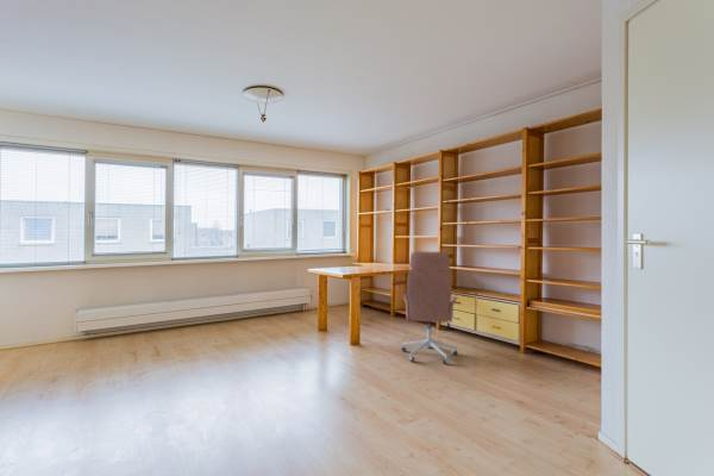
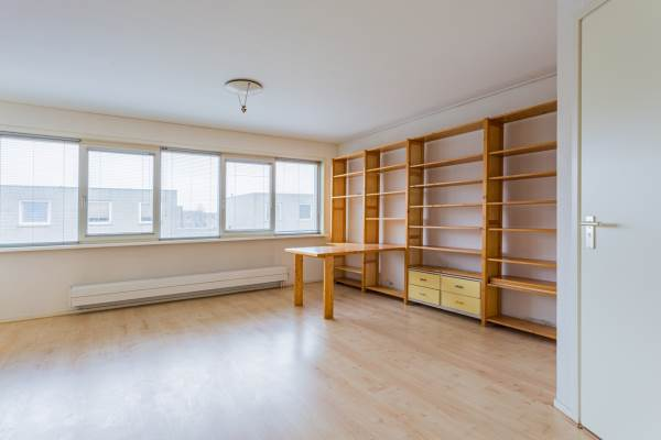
- office chair (428, 303)
